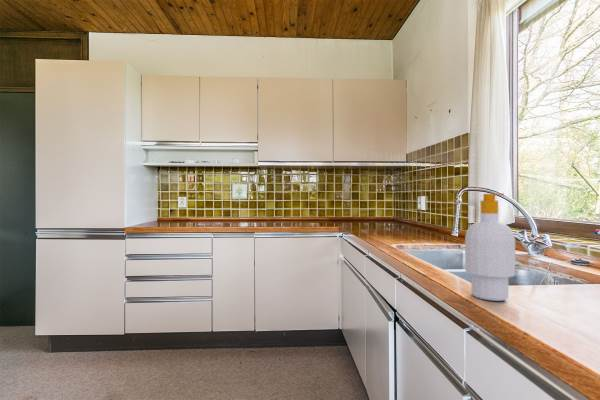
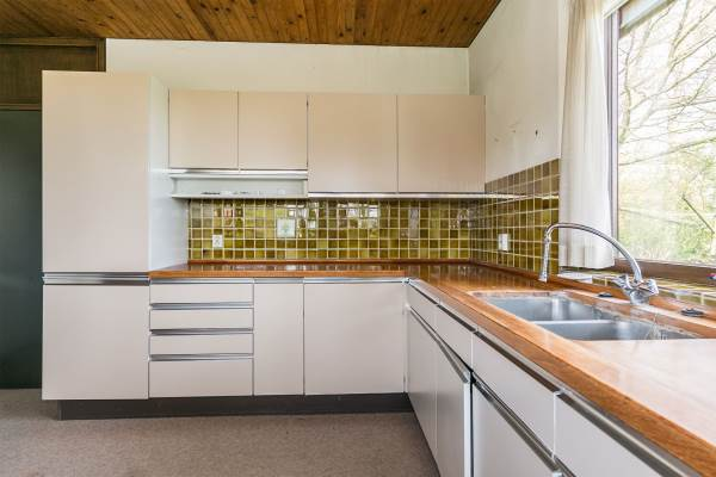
- soap bottle (489, 245)
